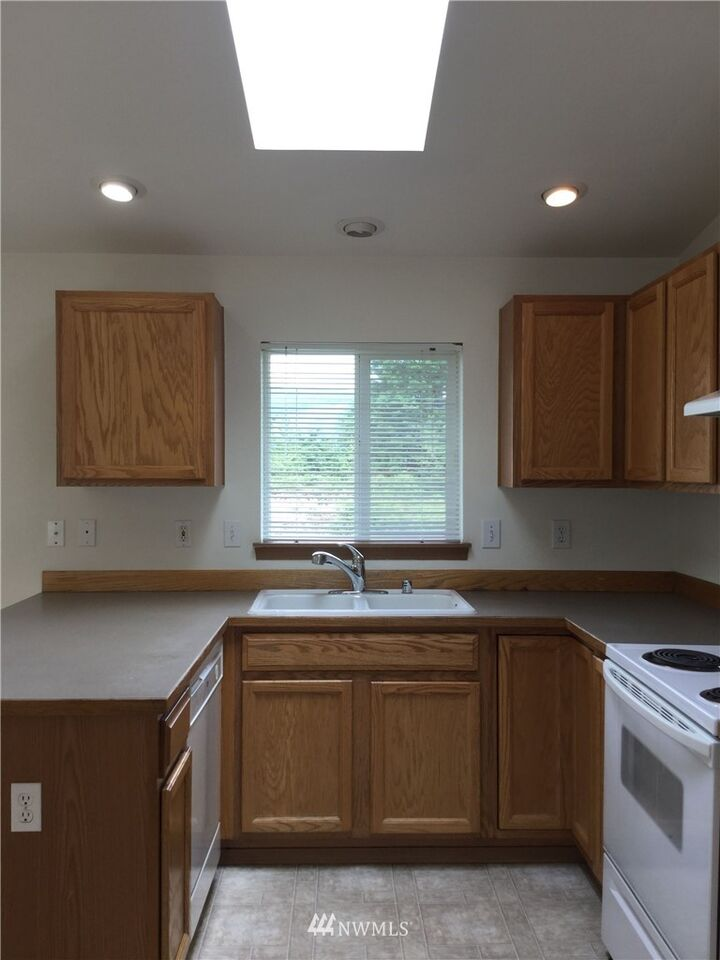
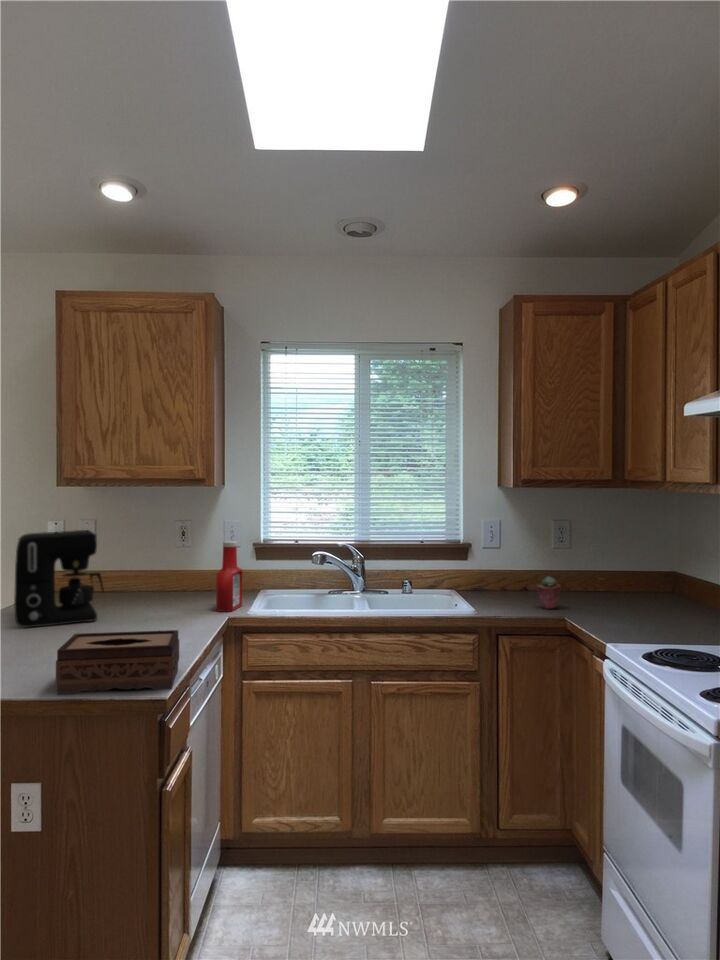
+ tissue box (121, 660)
+ coffee maker (63, 575)
+ soap bottle (229, 574)
+ potted succulent (548, 591)
